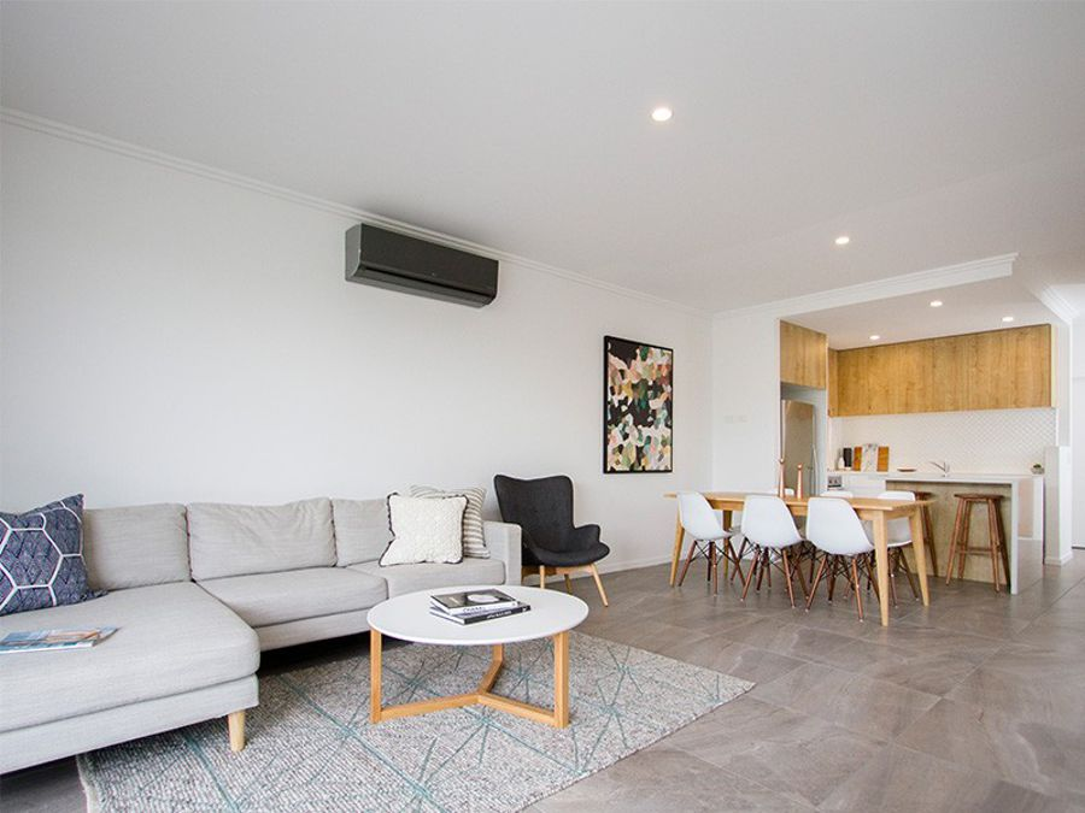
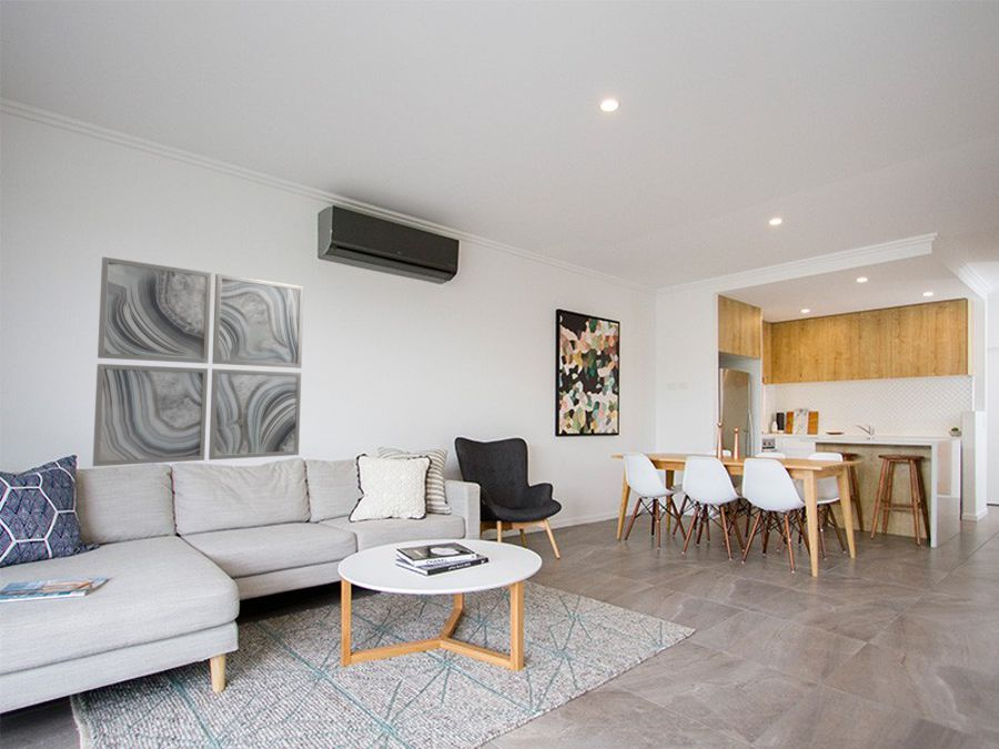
+ wall art (212, 363)
